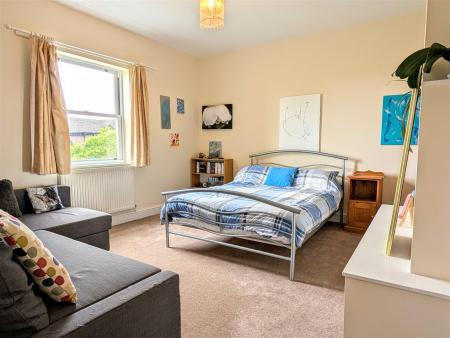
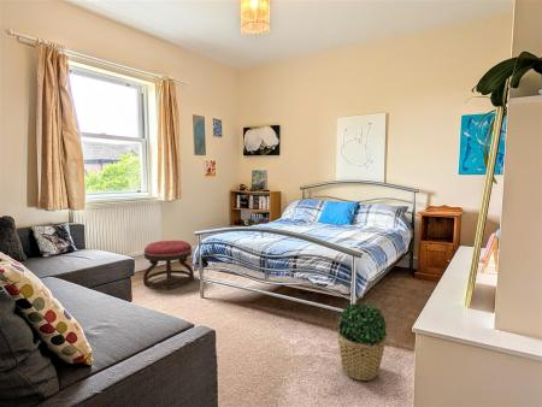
+ potted plant (361, 337)
+ ottoman (169, 263)
